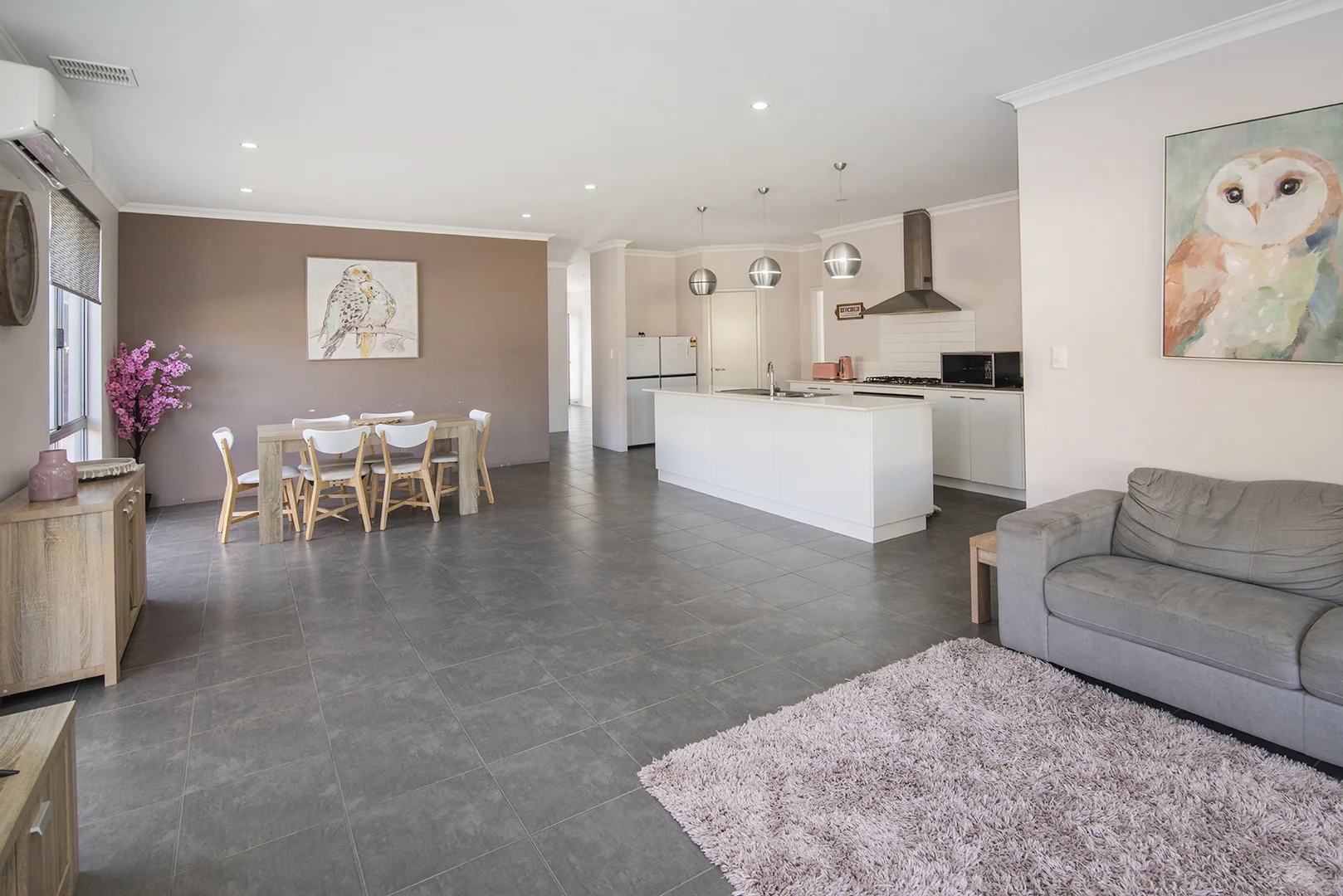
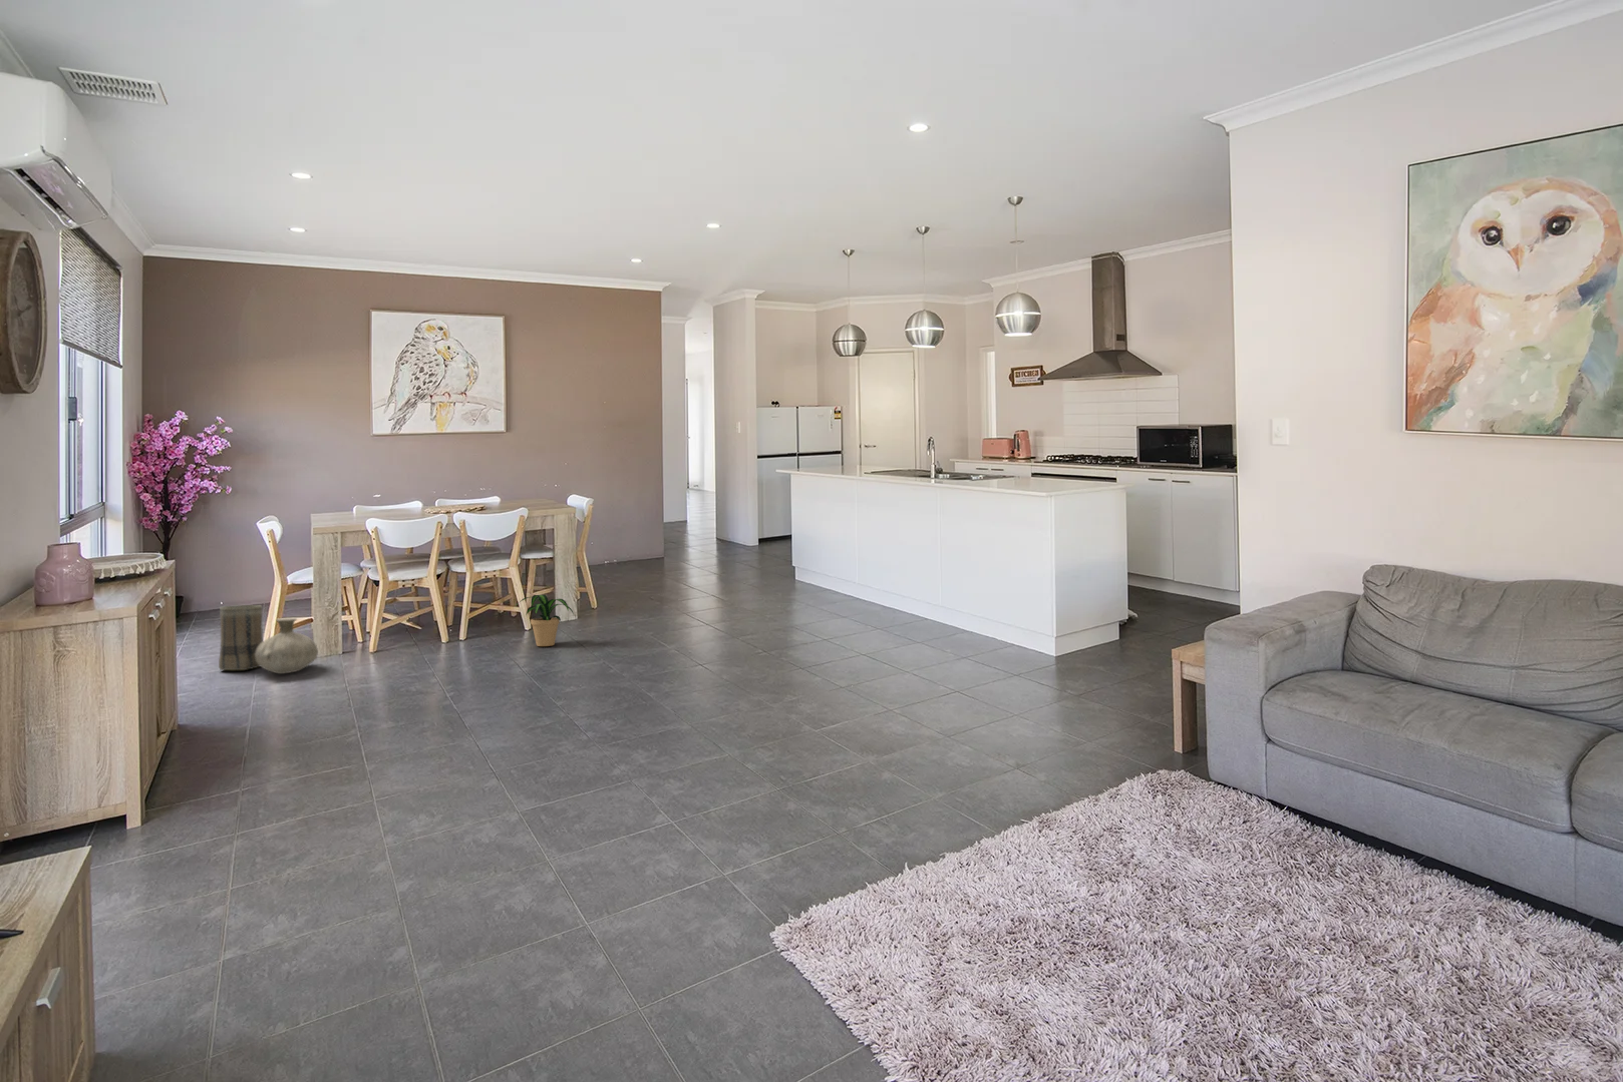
+ vase (286, 645)
+ potted plant (545, 621)
+ basket (242, 638)
